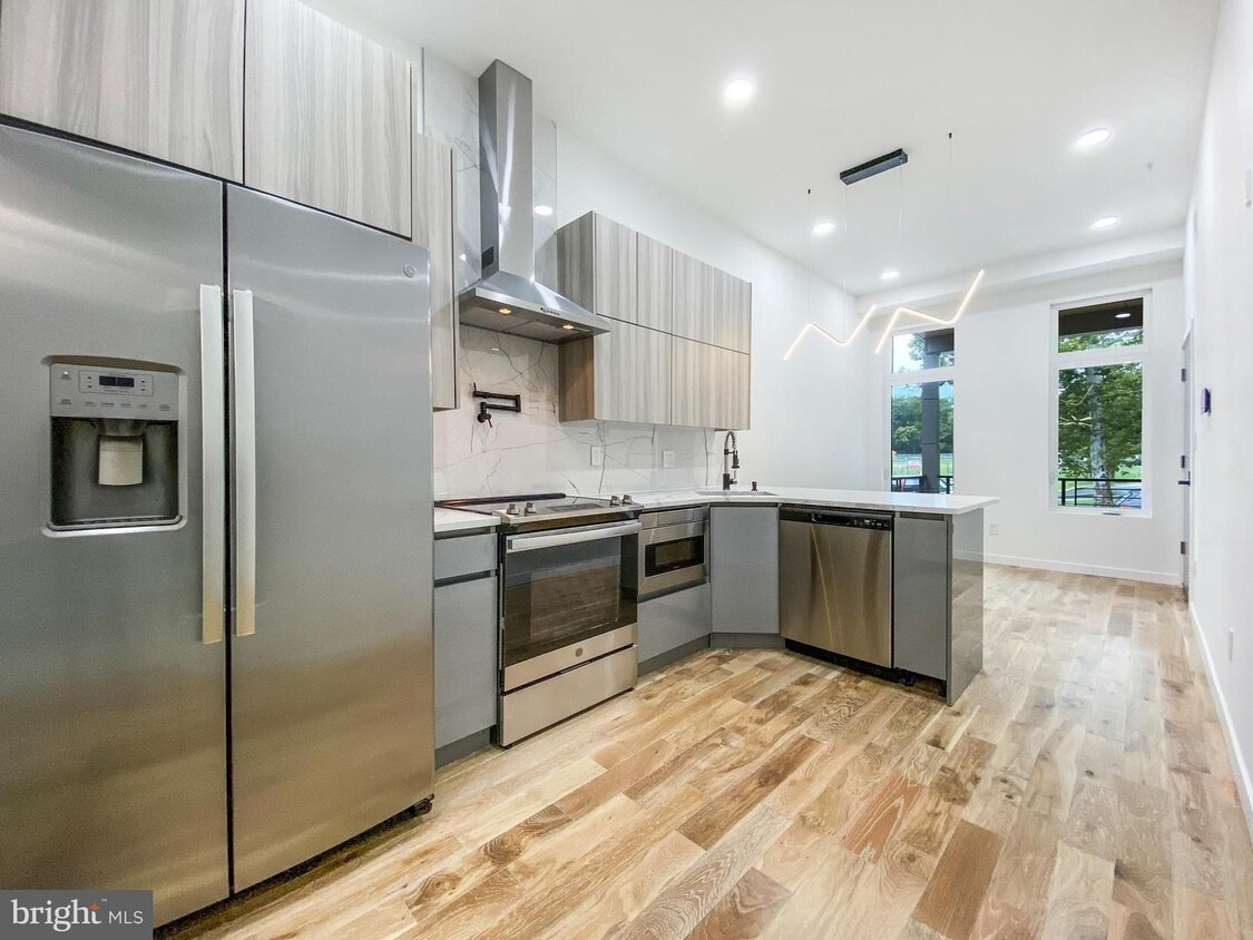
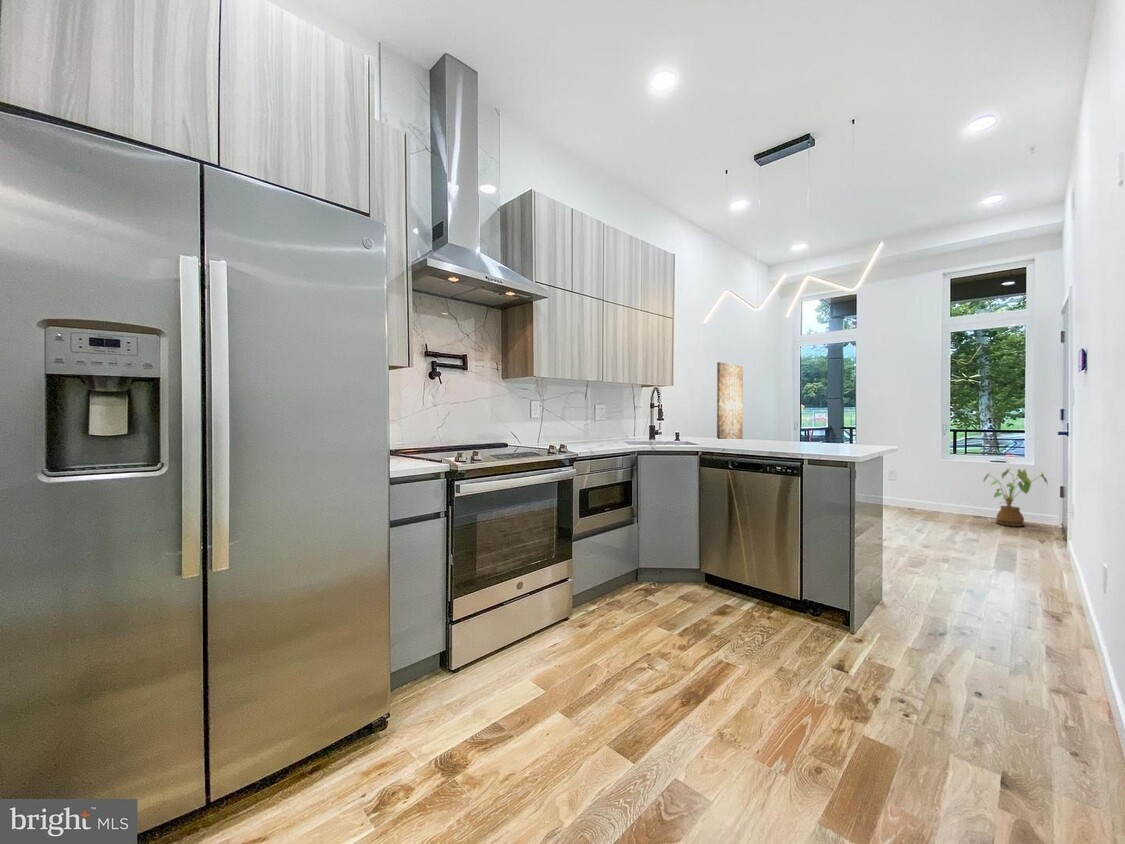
+ wall art (730, 404)
+ house plant (1014, 497)
